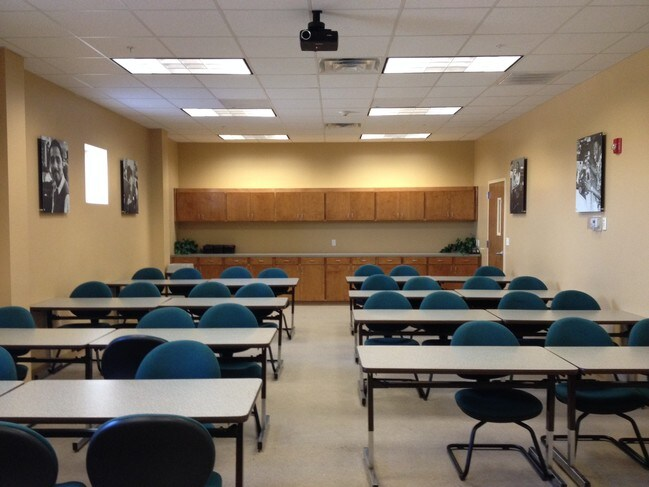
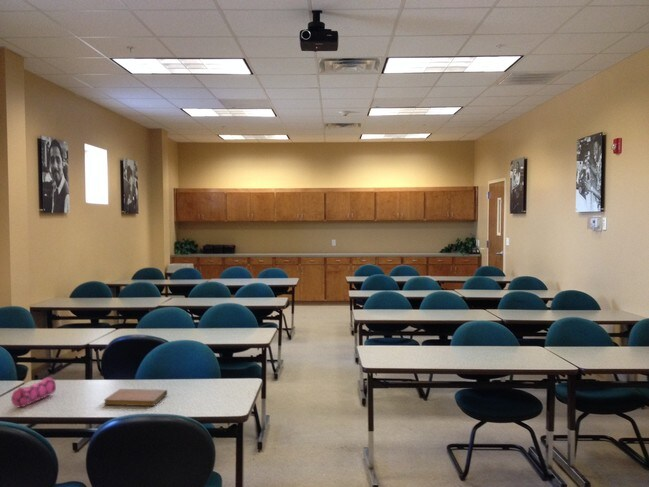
+ pencil case (35, 390)
+ notebook (136, 396)
